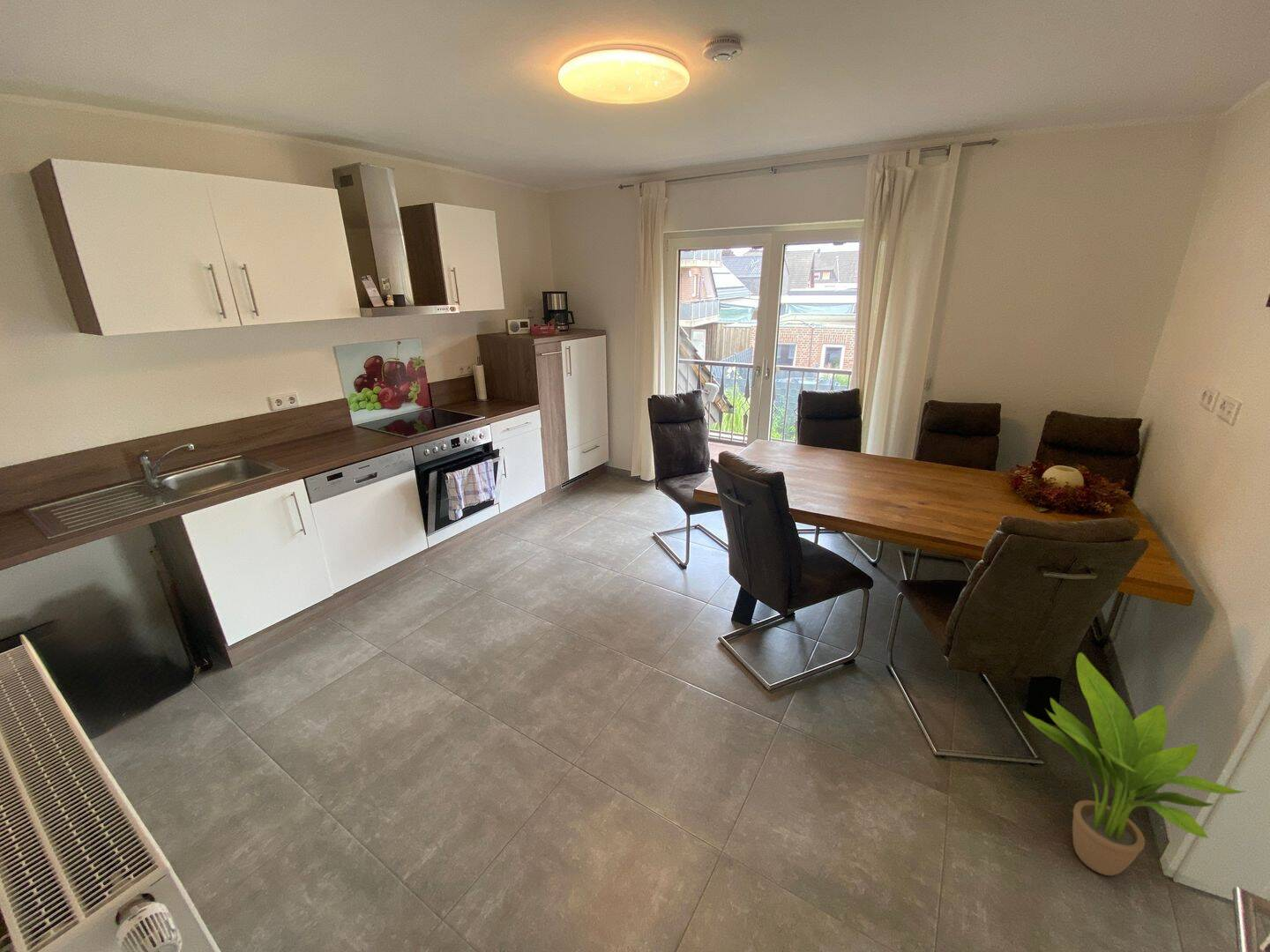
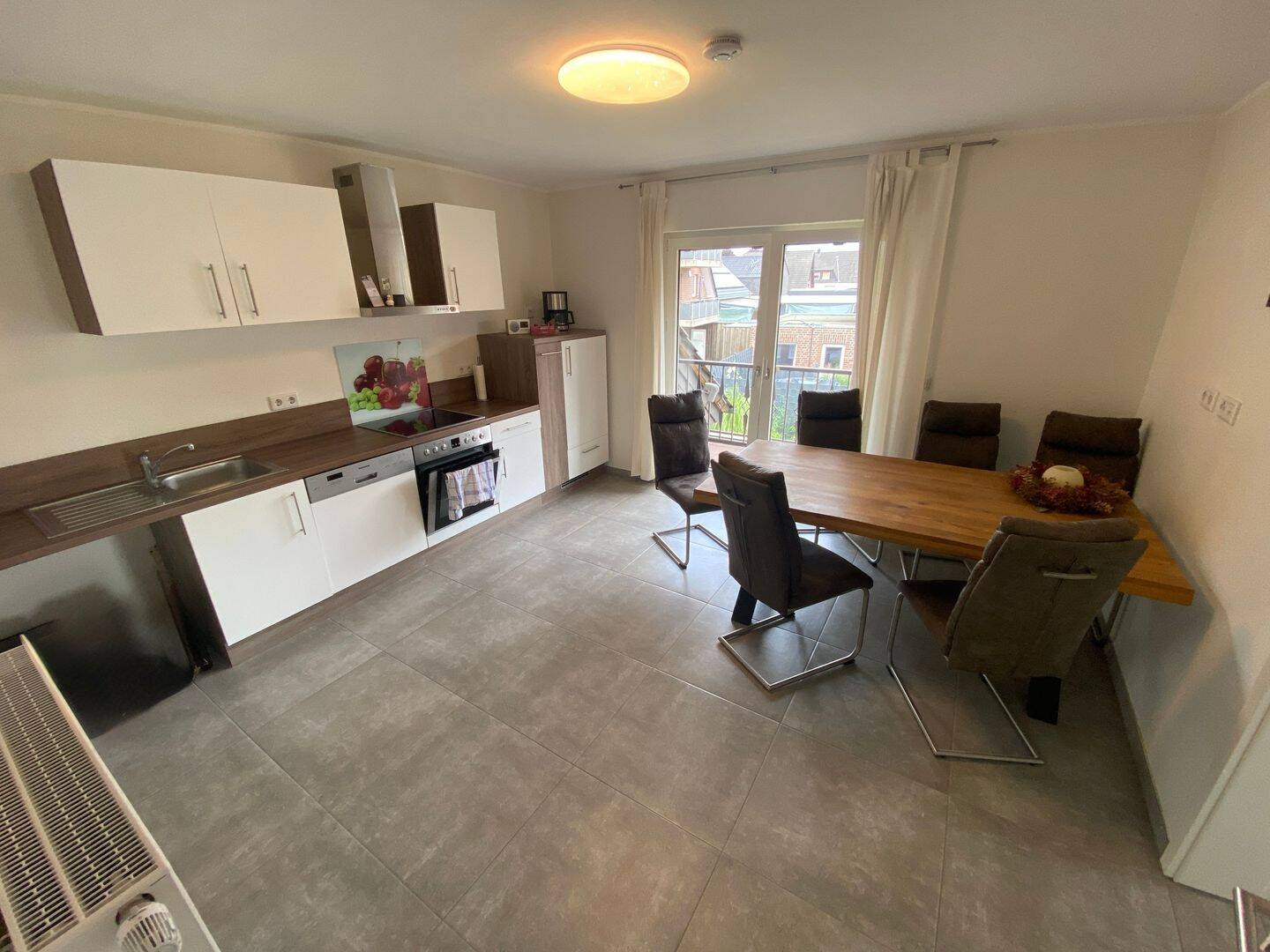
- potted plant (1102, 782)
